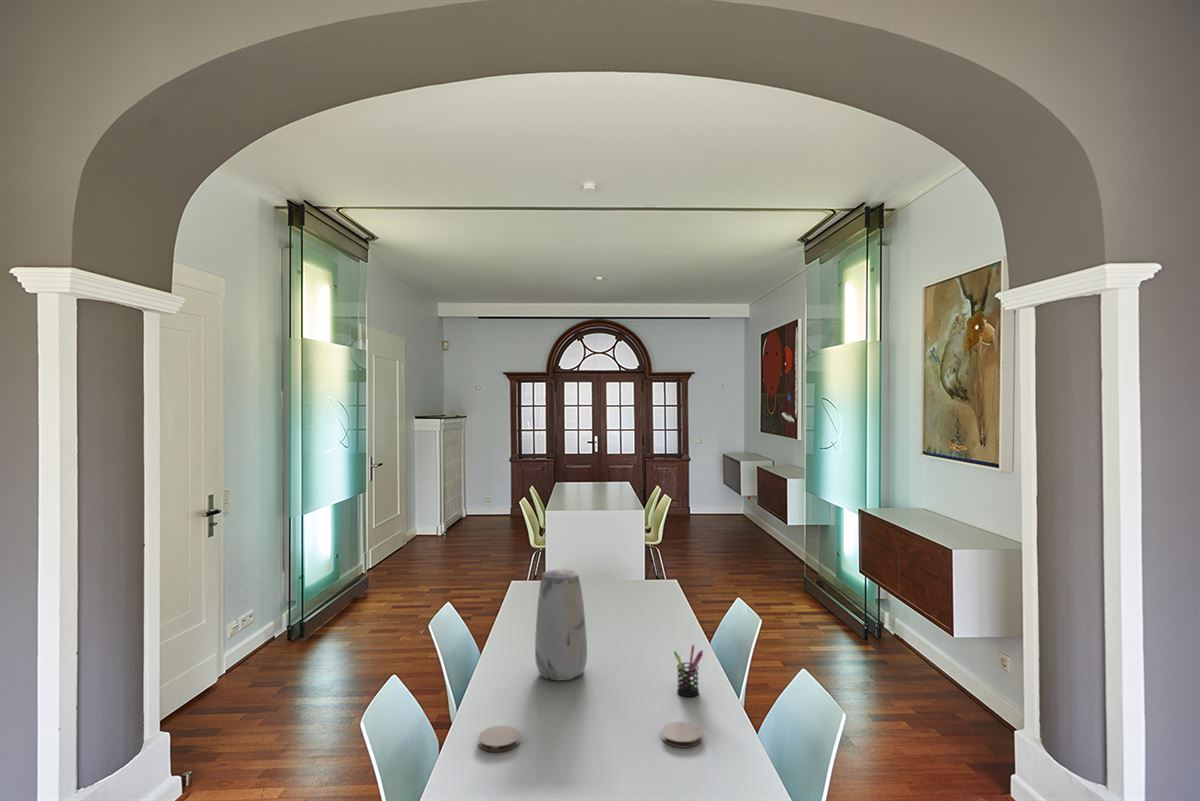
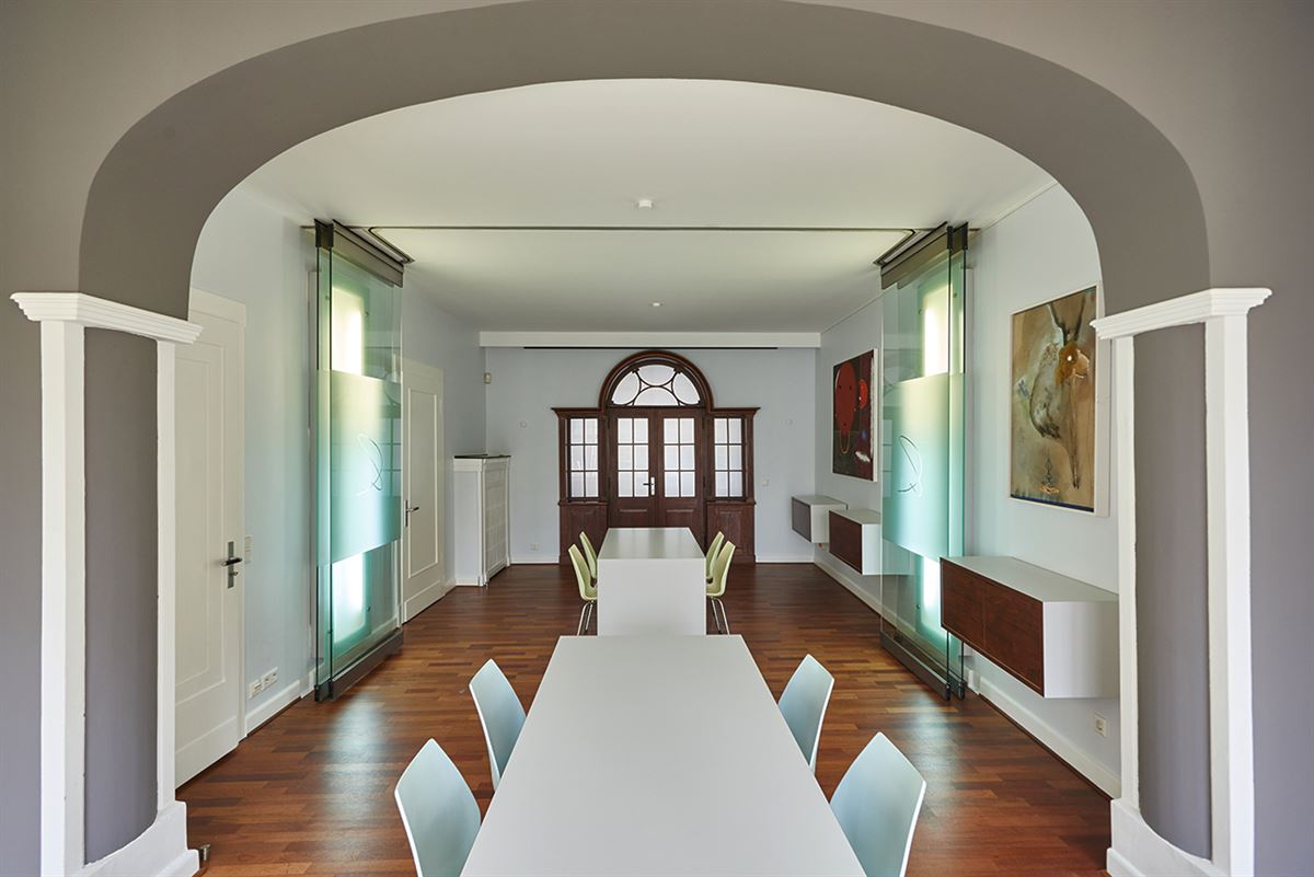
- vase (561, 623)
- coaster (499, 738)
- coaster (681, 734)
- pen holder (685, 668)
